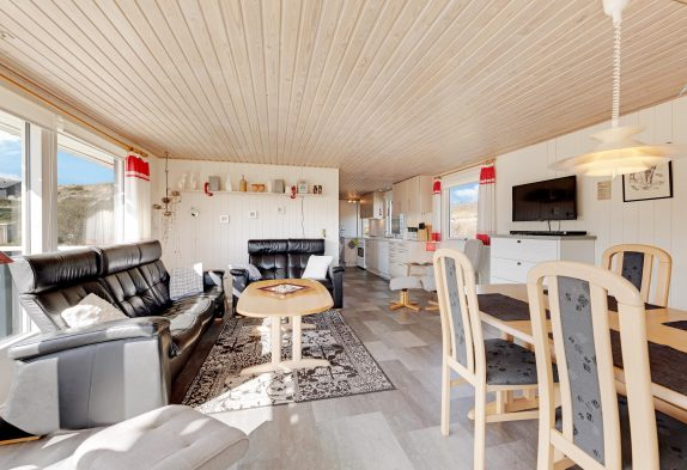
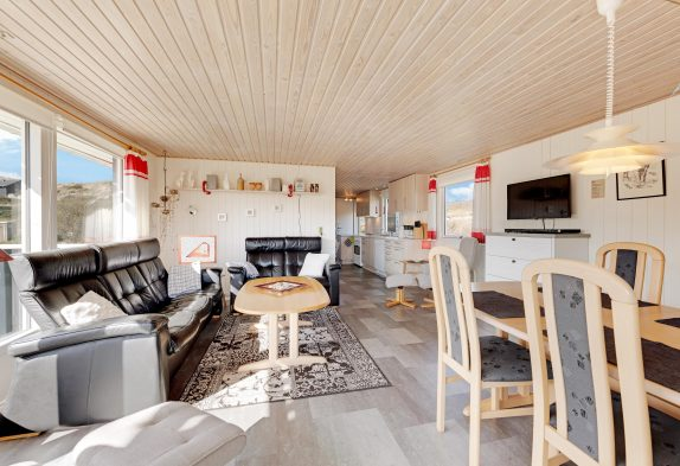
+ picture frame (198, 249)
